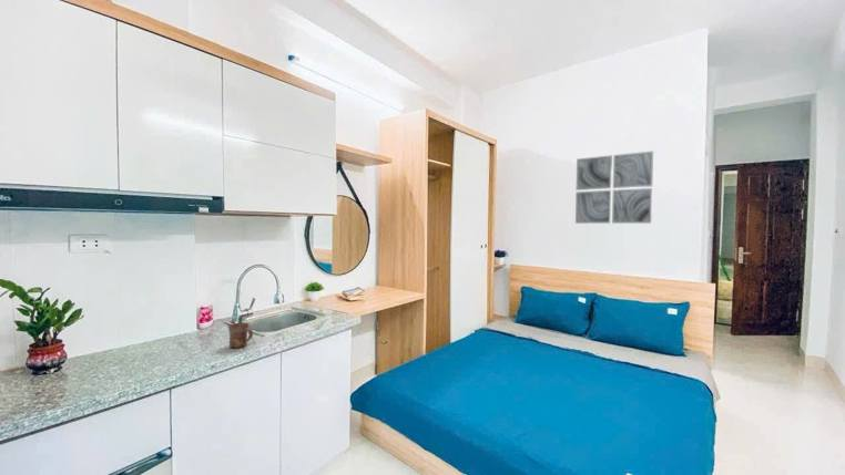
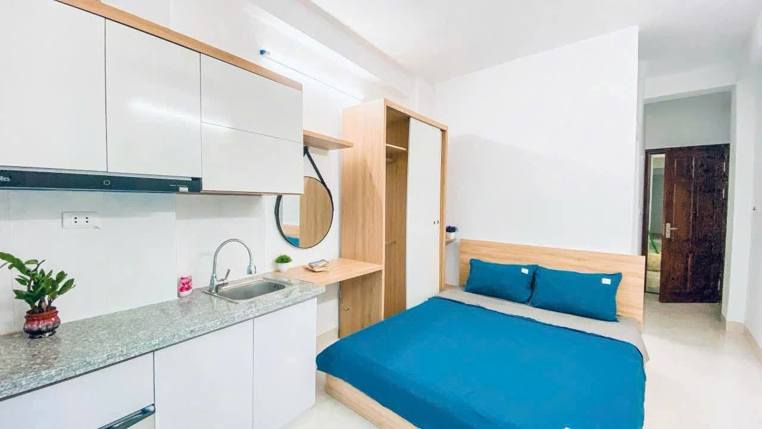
- mug (241, 335)
- wall art (613, 190)
